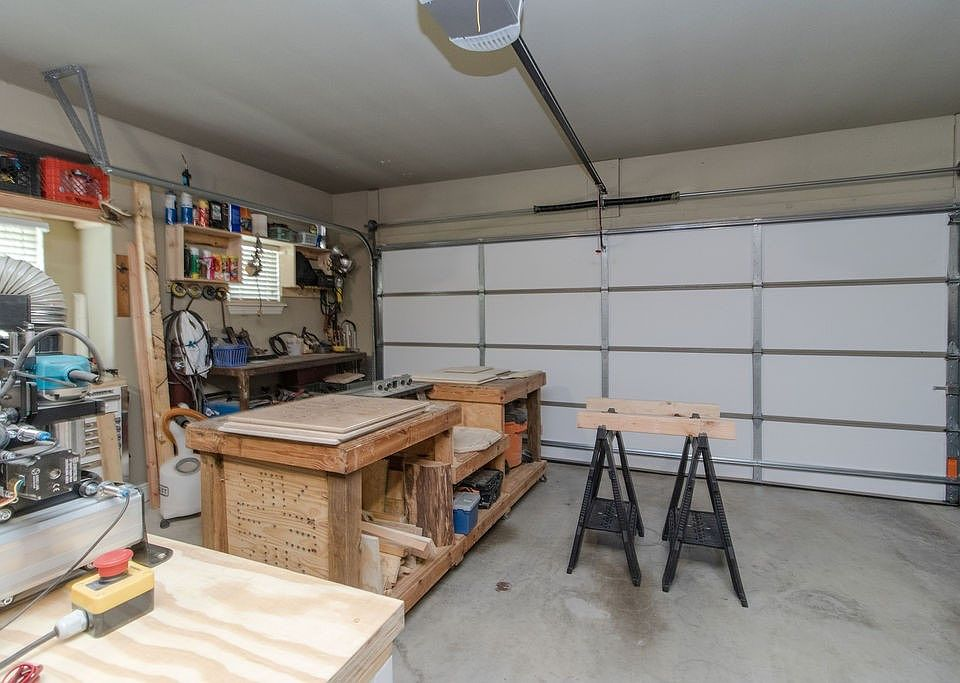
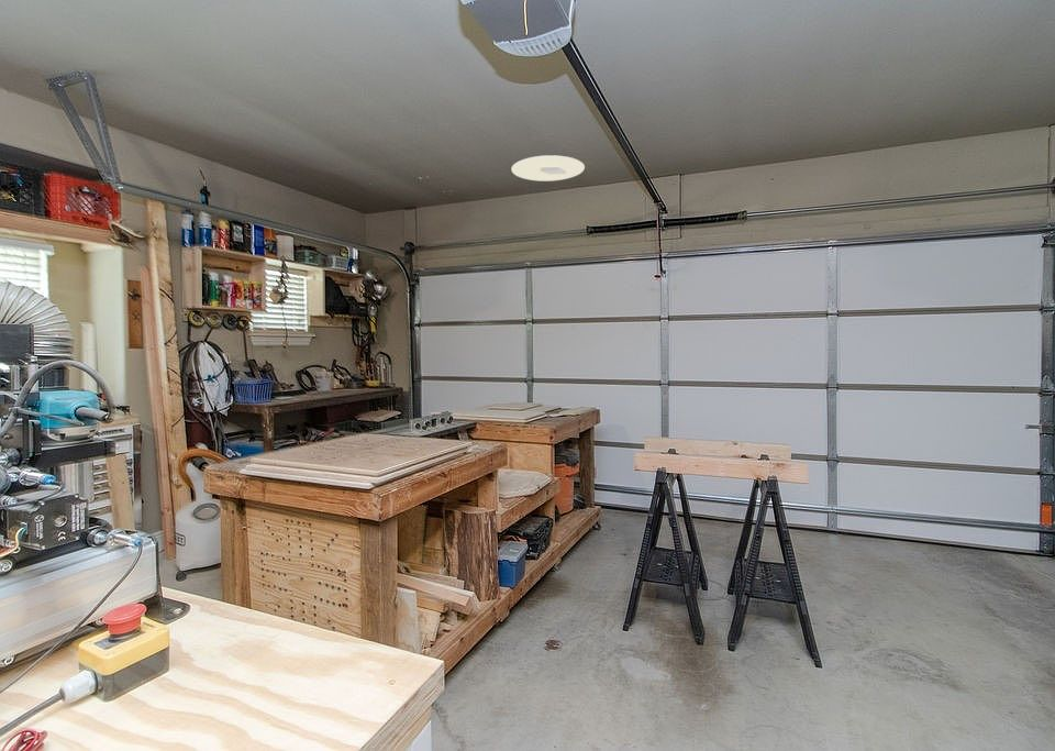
+ ceiling light (547, 165)
